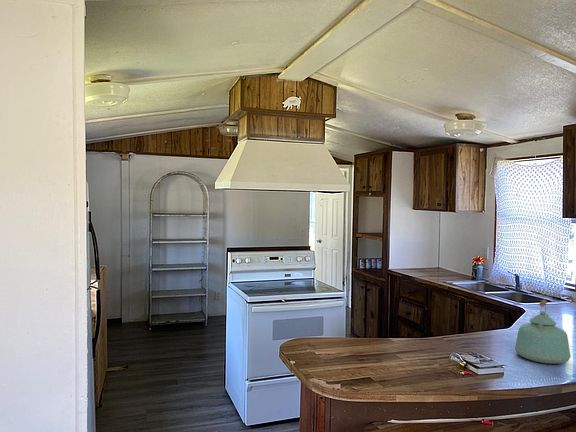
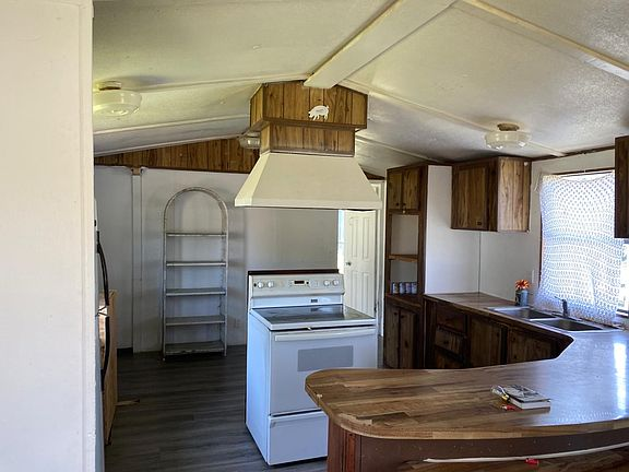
- kettle (543, 328)
